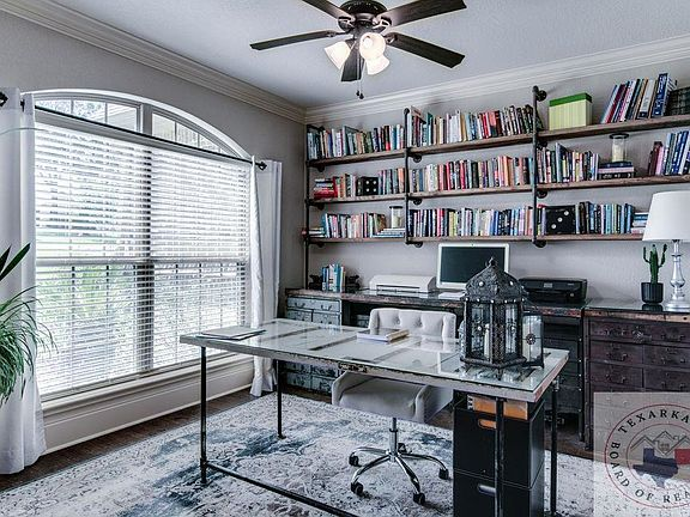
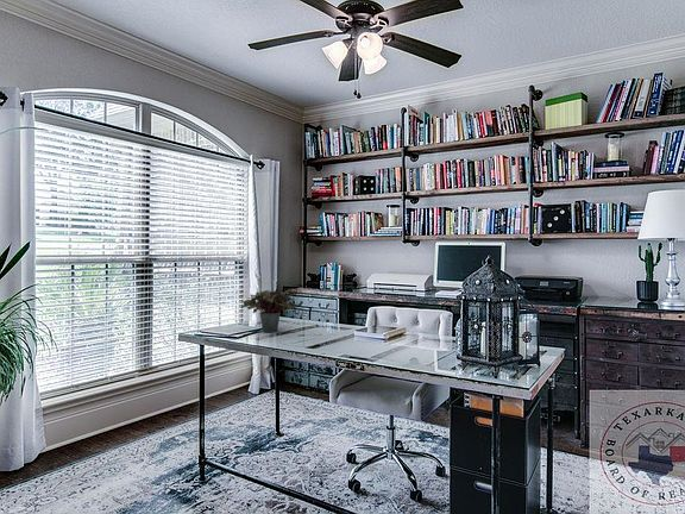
+ potted plant (269, 309)
